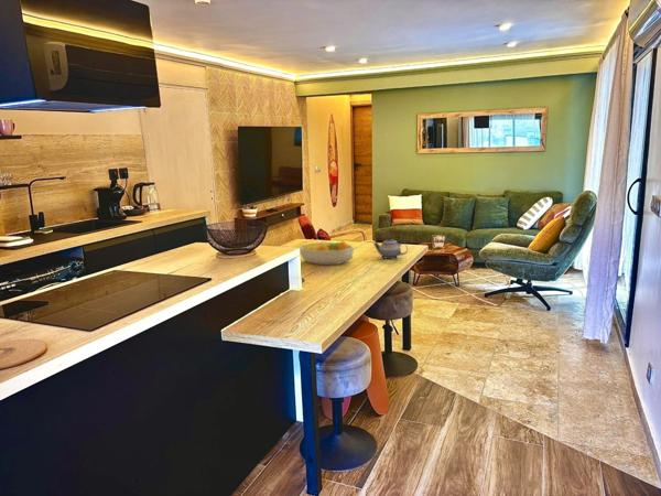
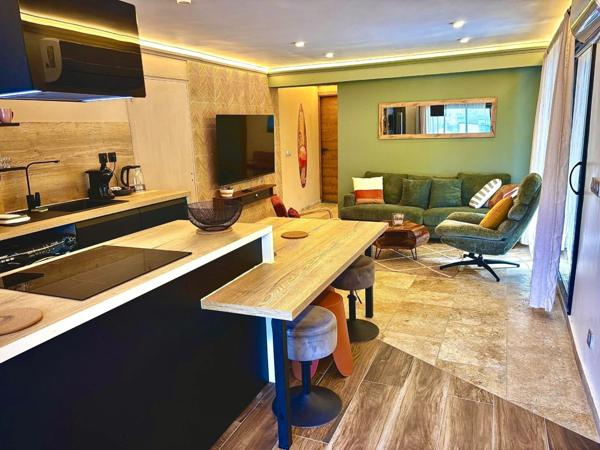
- teapot (390, 247)
- fruit bowl (326, 250)
